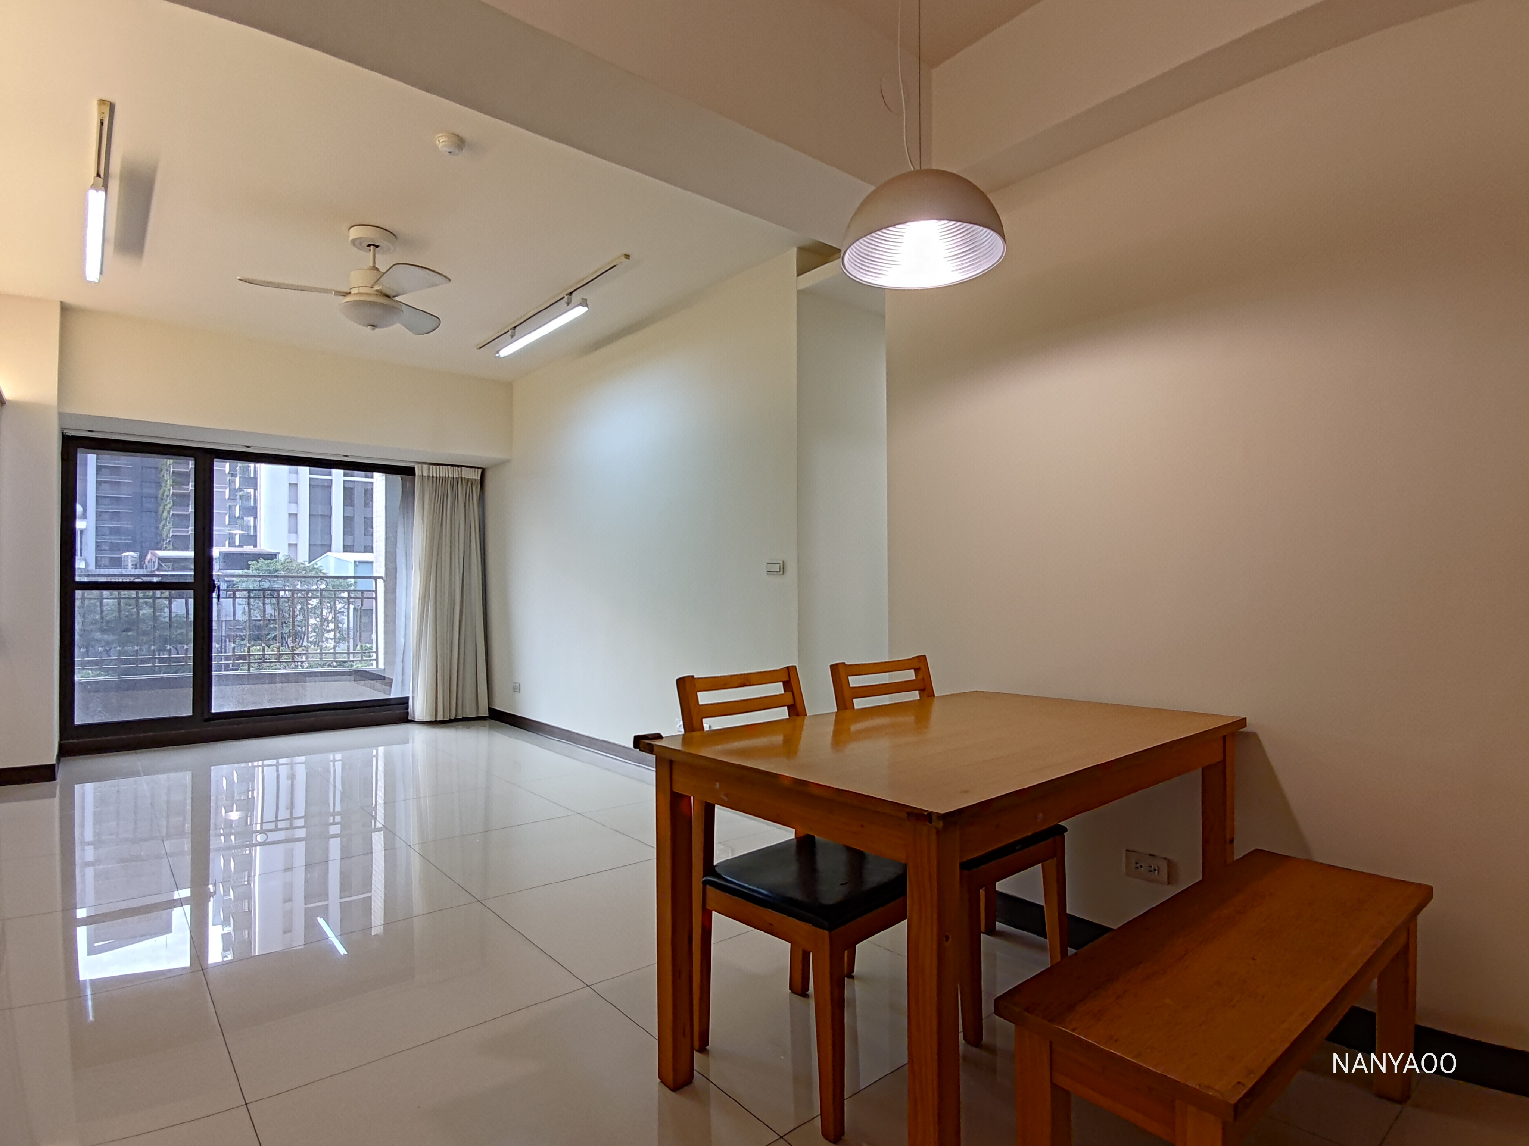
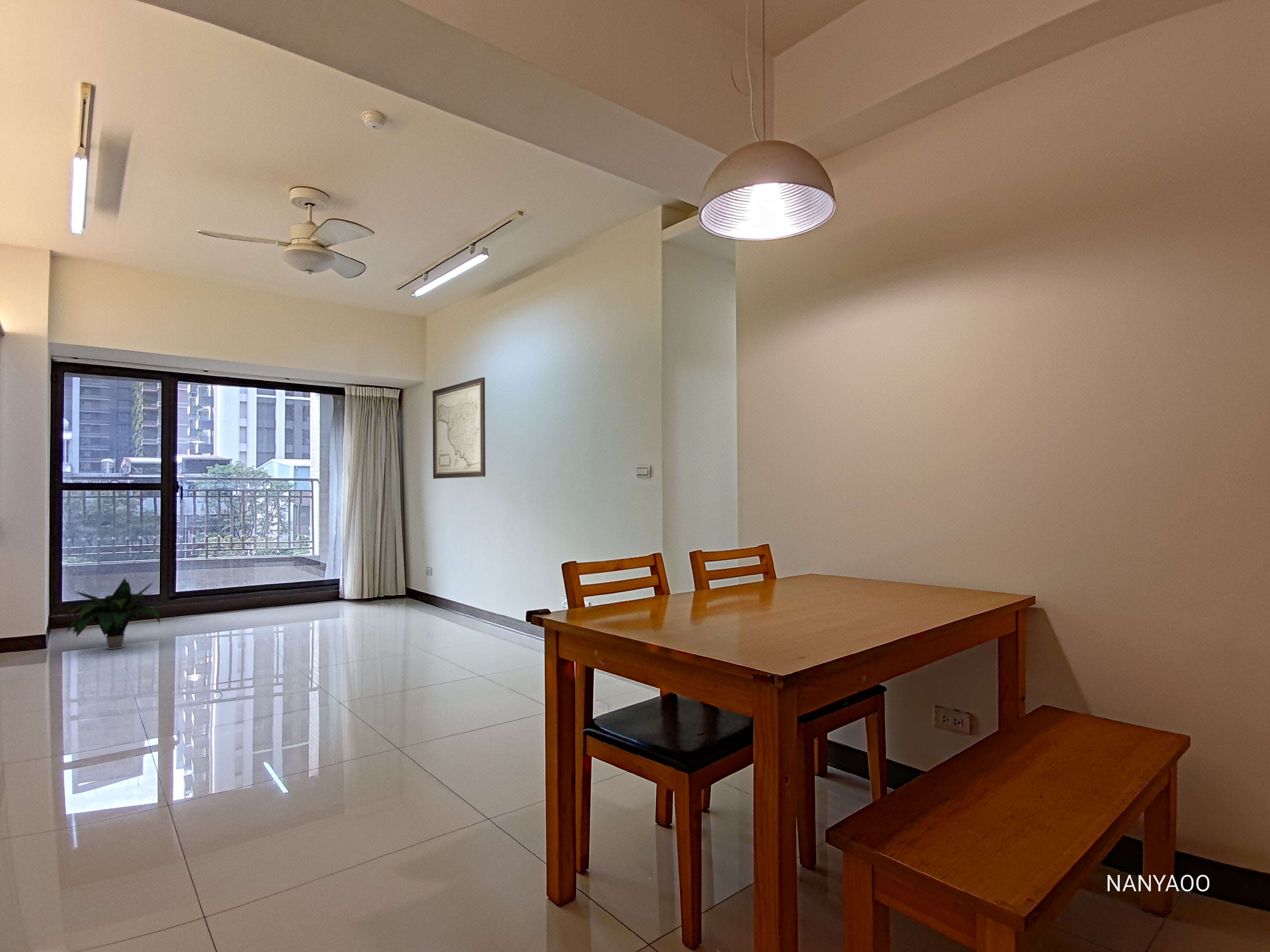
+ potted plant (119, 613)
+ wall art (457, 431)
